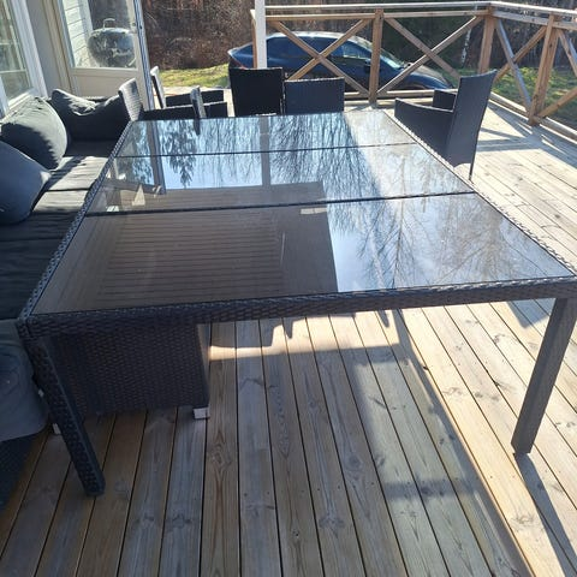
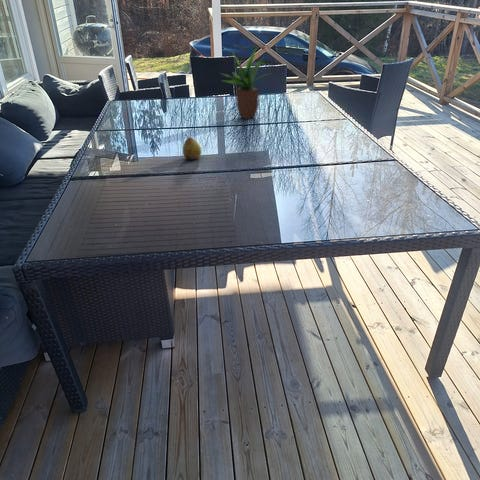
+ potted plant (242, 84)
+ fruit (191, 146)
